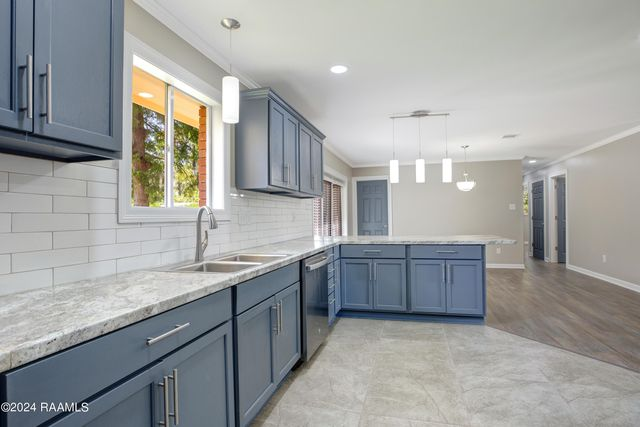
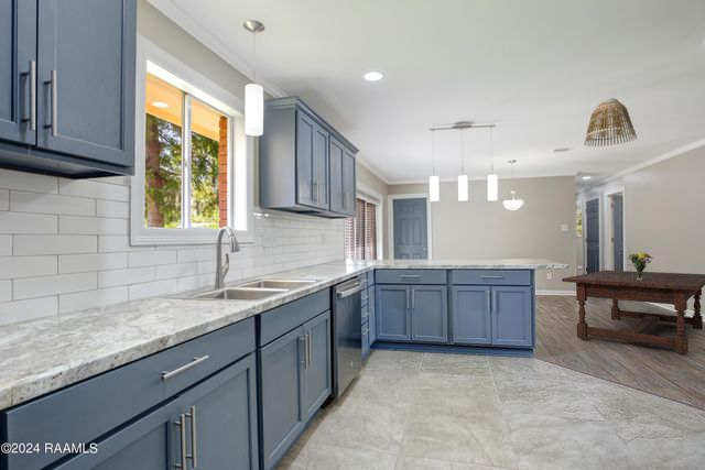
+ dining table (641, 300)
+ bouquet (639, 265)
+ lamp shade (608, 120)
